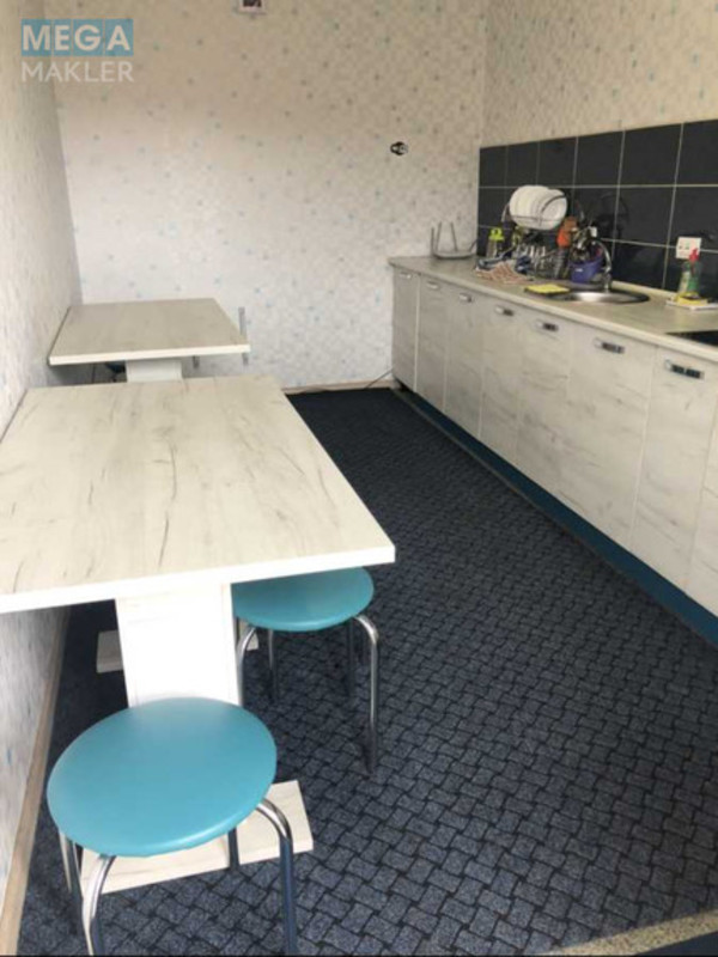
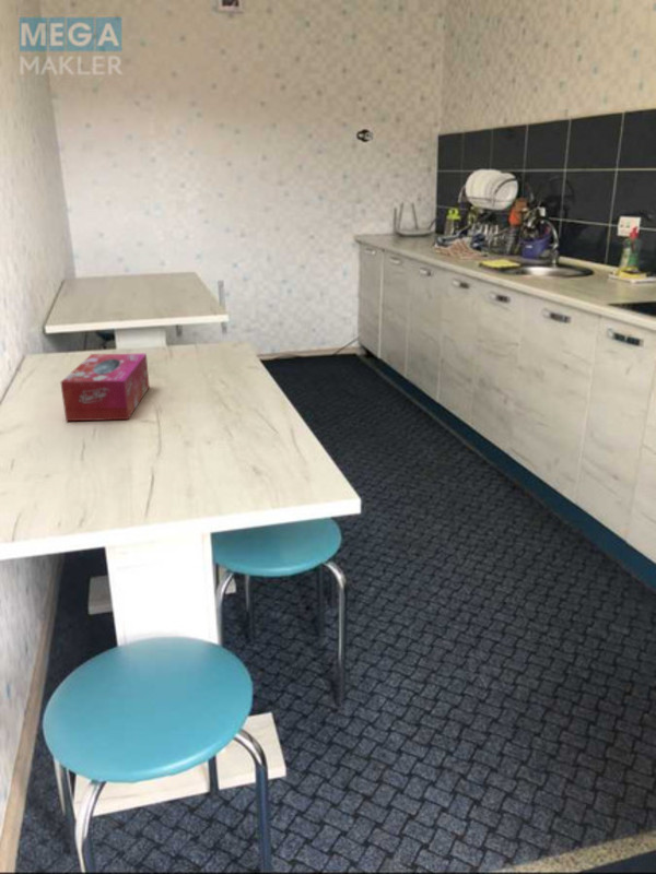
+ tissue box (108, 385)
